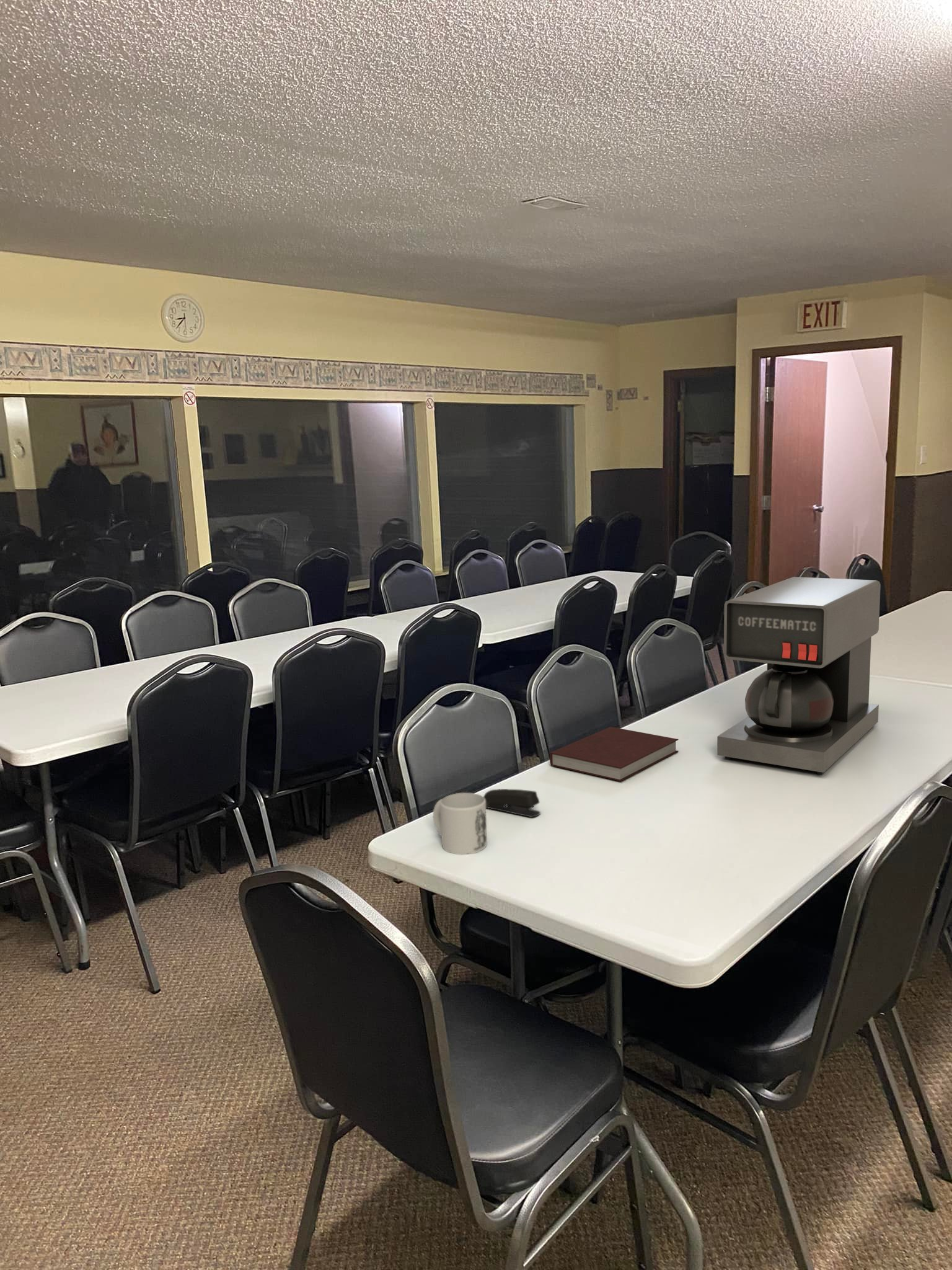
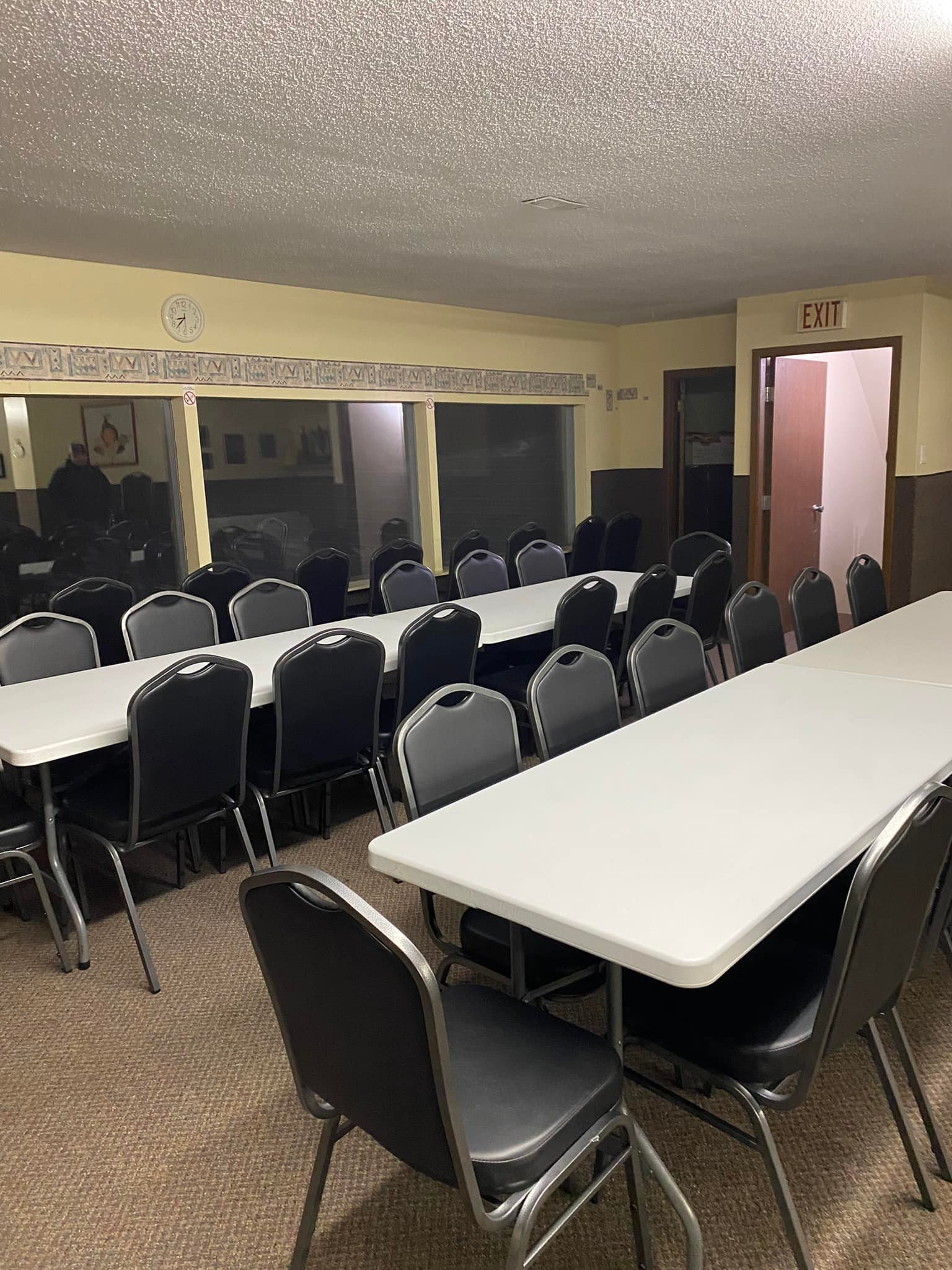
- notebook (615, 752)
- coffee maker (803, 667)
- stapler (509, 799)
- mug (457, 822)
